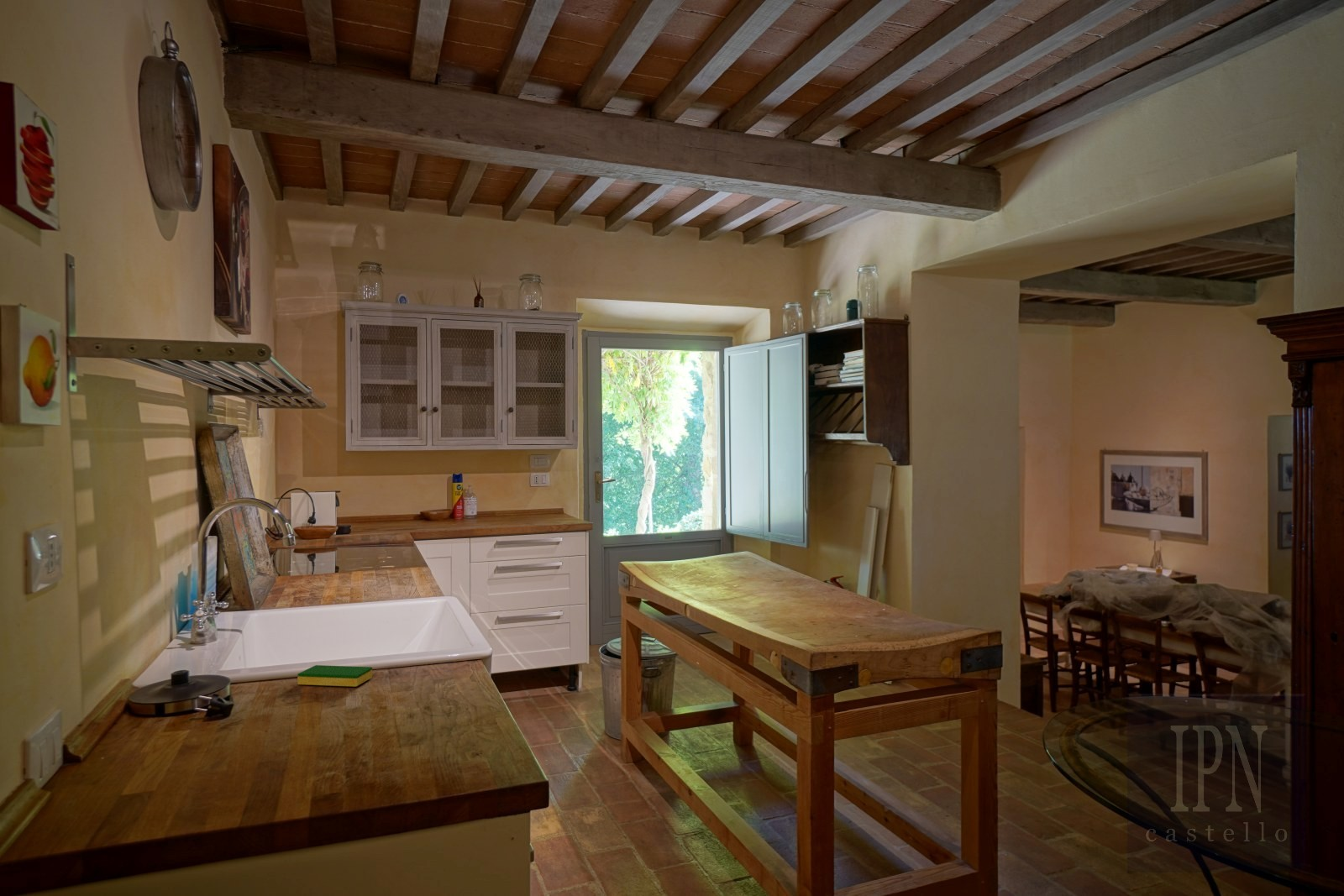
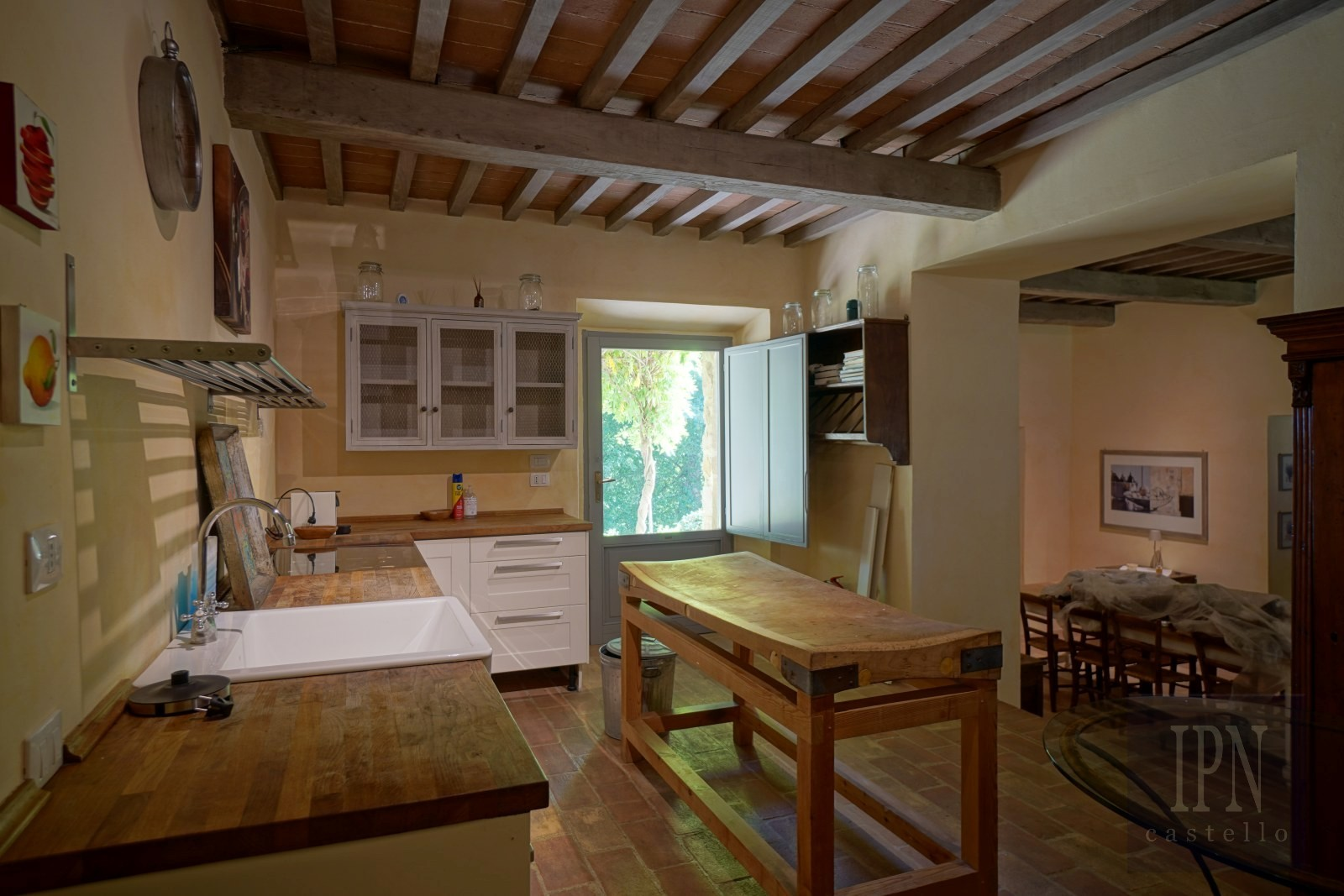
- dish sponge (335, 675)
